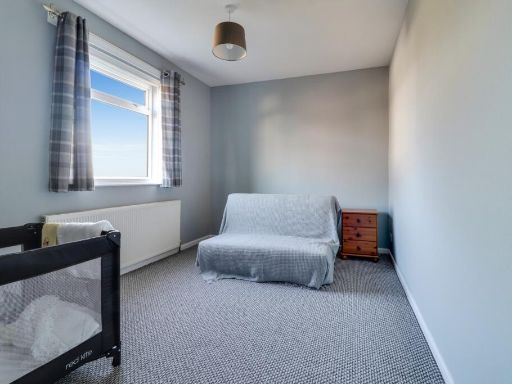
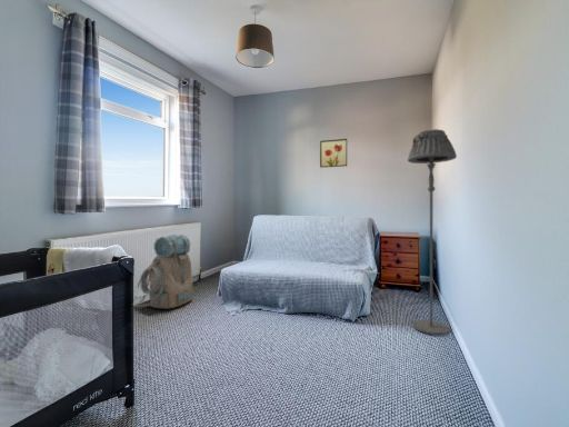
+ wall art (333, 152)
+ backpack (167, 268)
+ floor lamp (431, 229)
